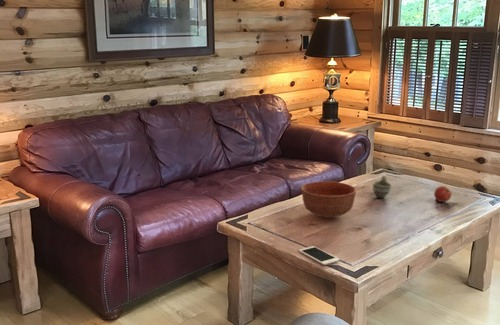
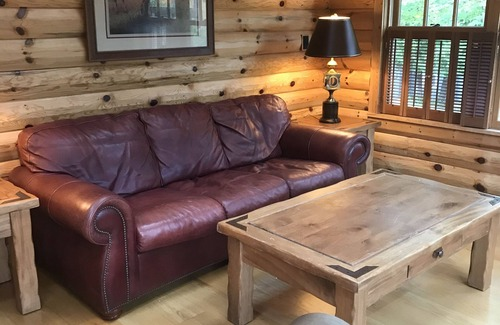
- cup (383, 187)
- bowl (328, 201)
- cell phone (318, 255)
- fruit (442, 193)
